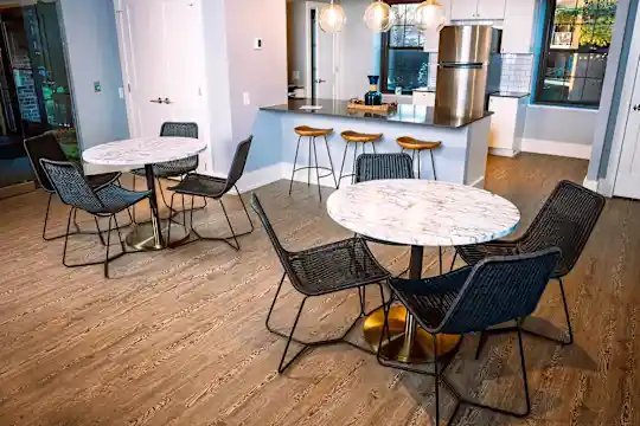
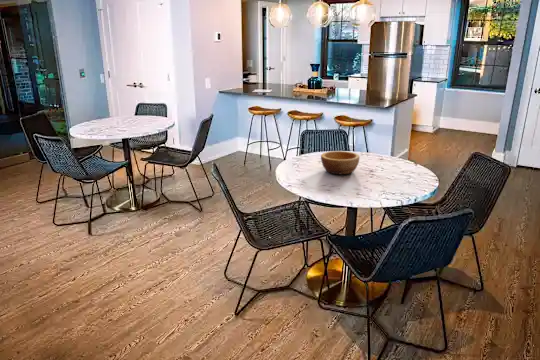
+ bowl (339, 163)
